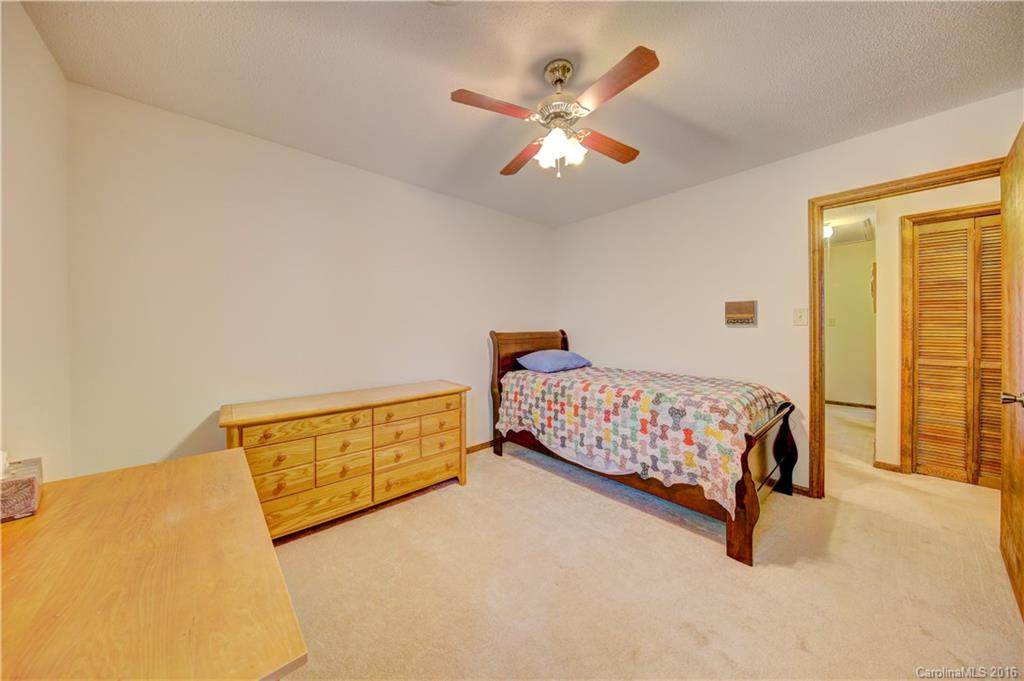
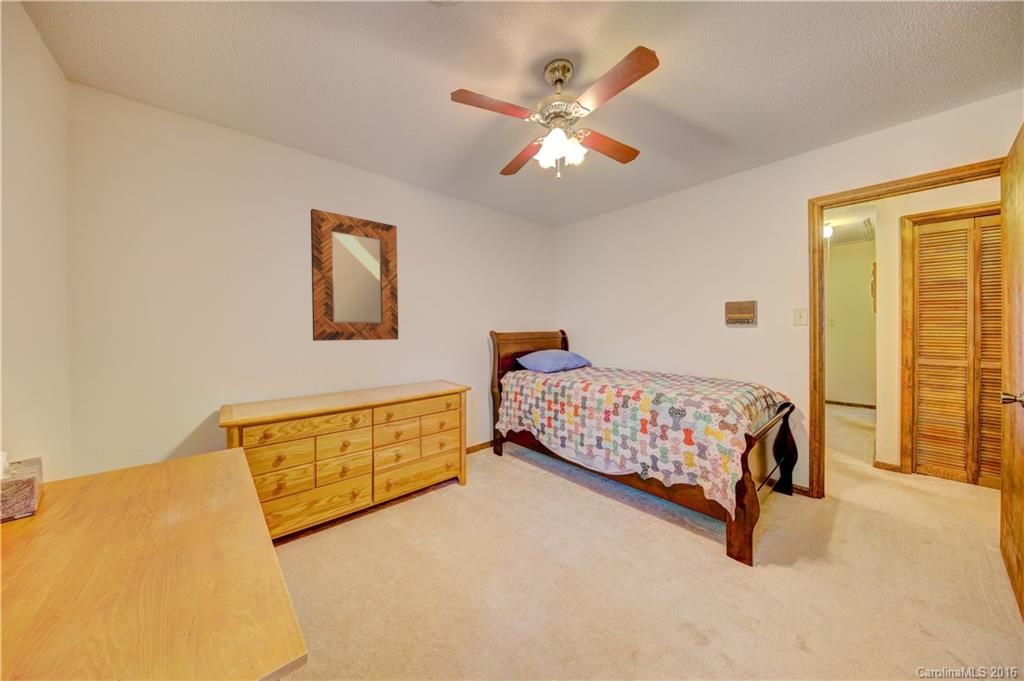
+ home mirror (357, 279)
